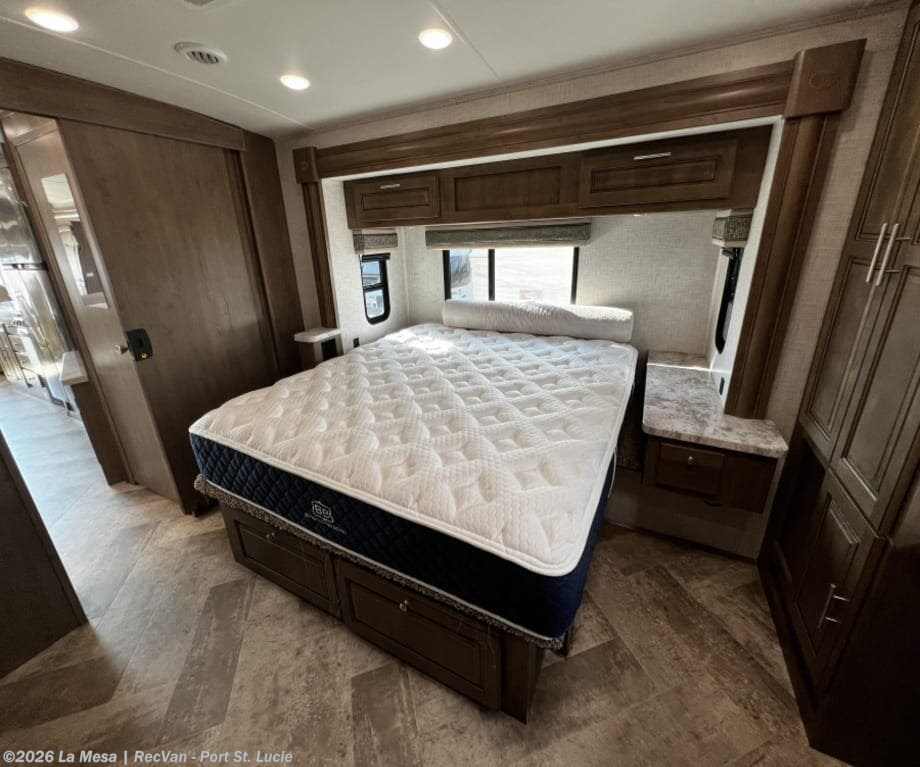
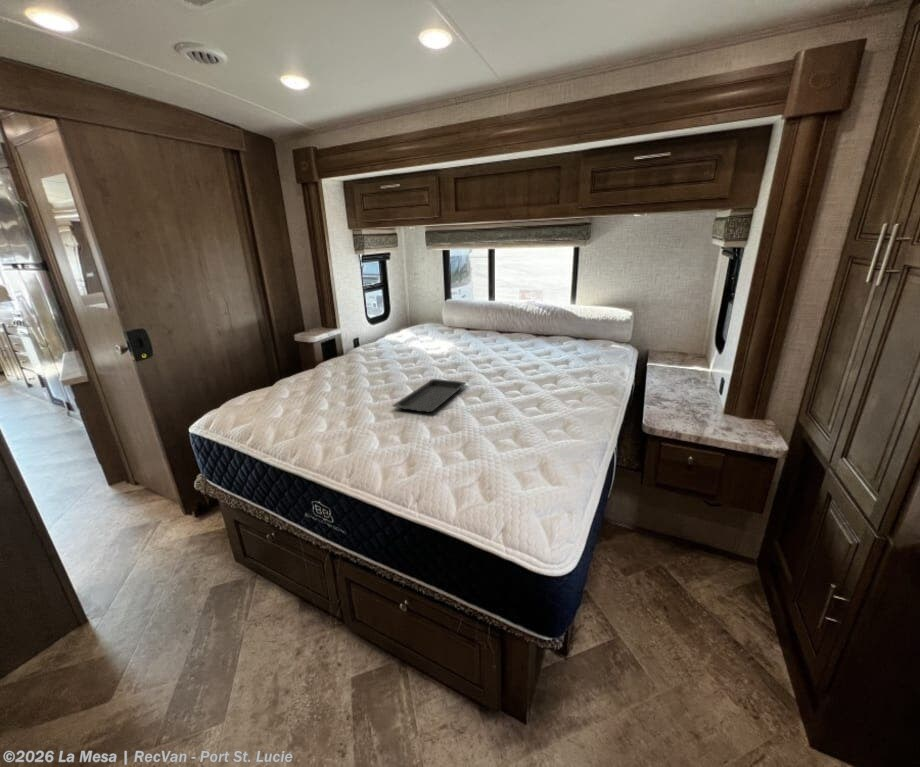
+ serving tray (432, 395)
